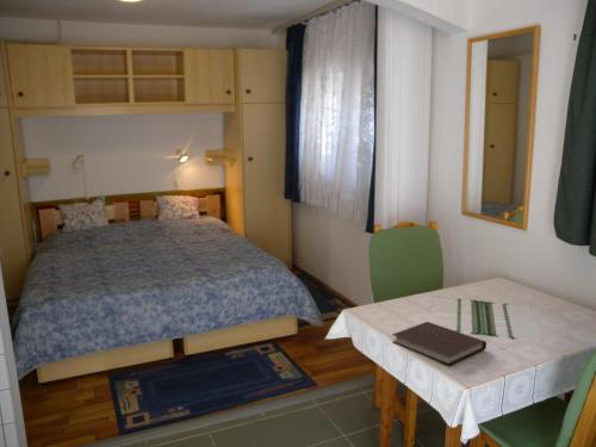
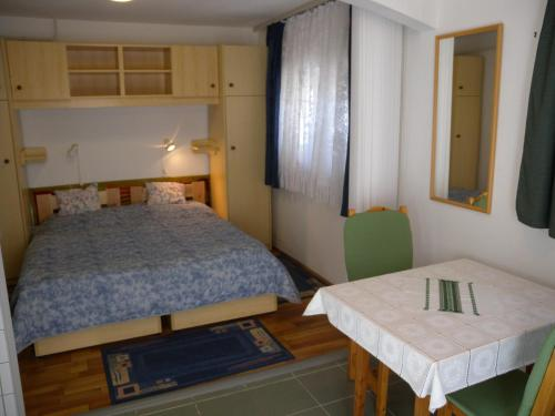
- notebook (437, 341)
